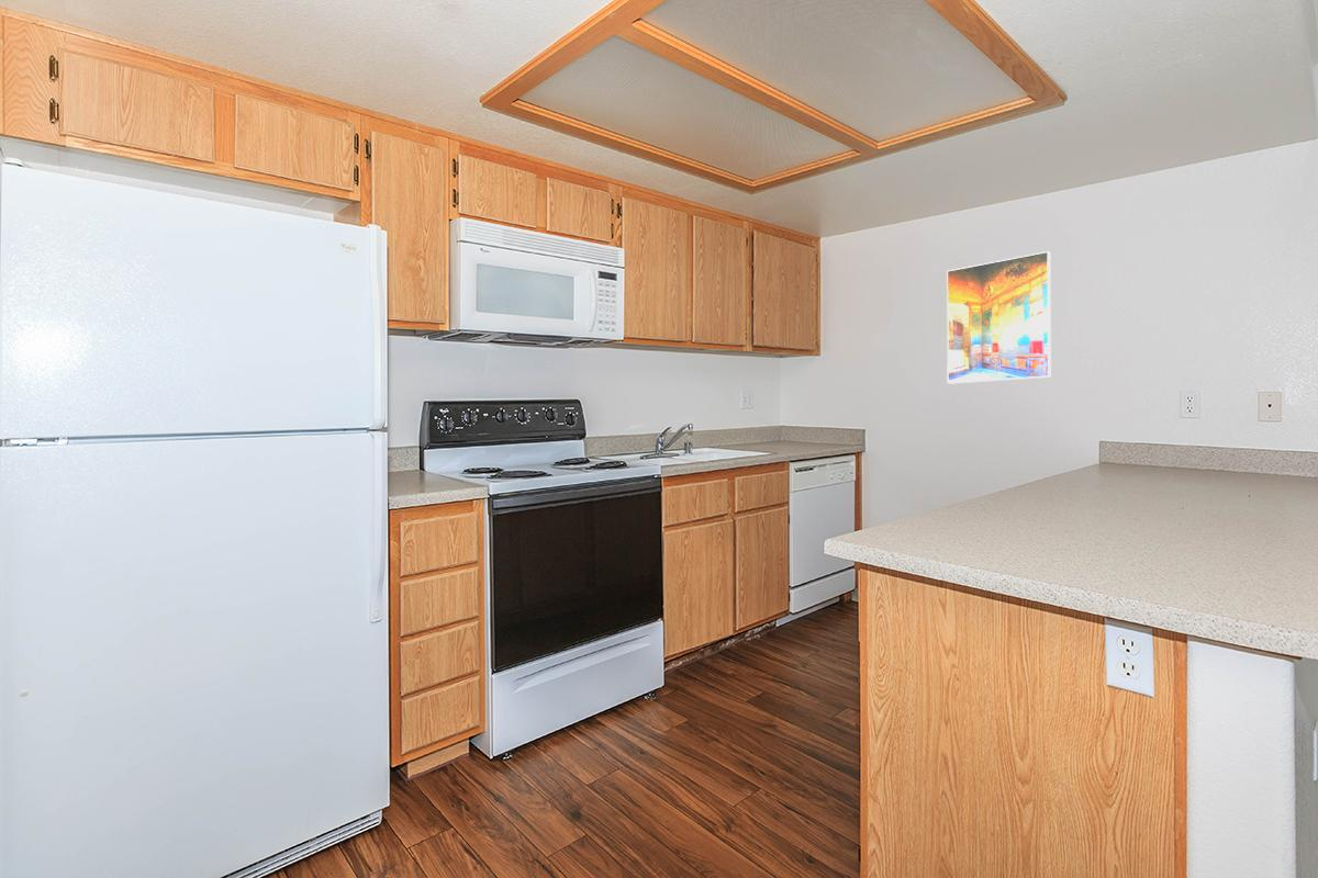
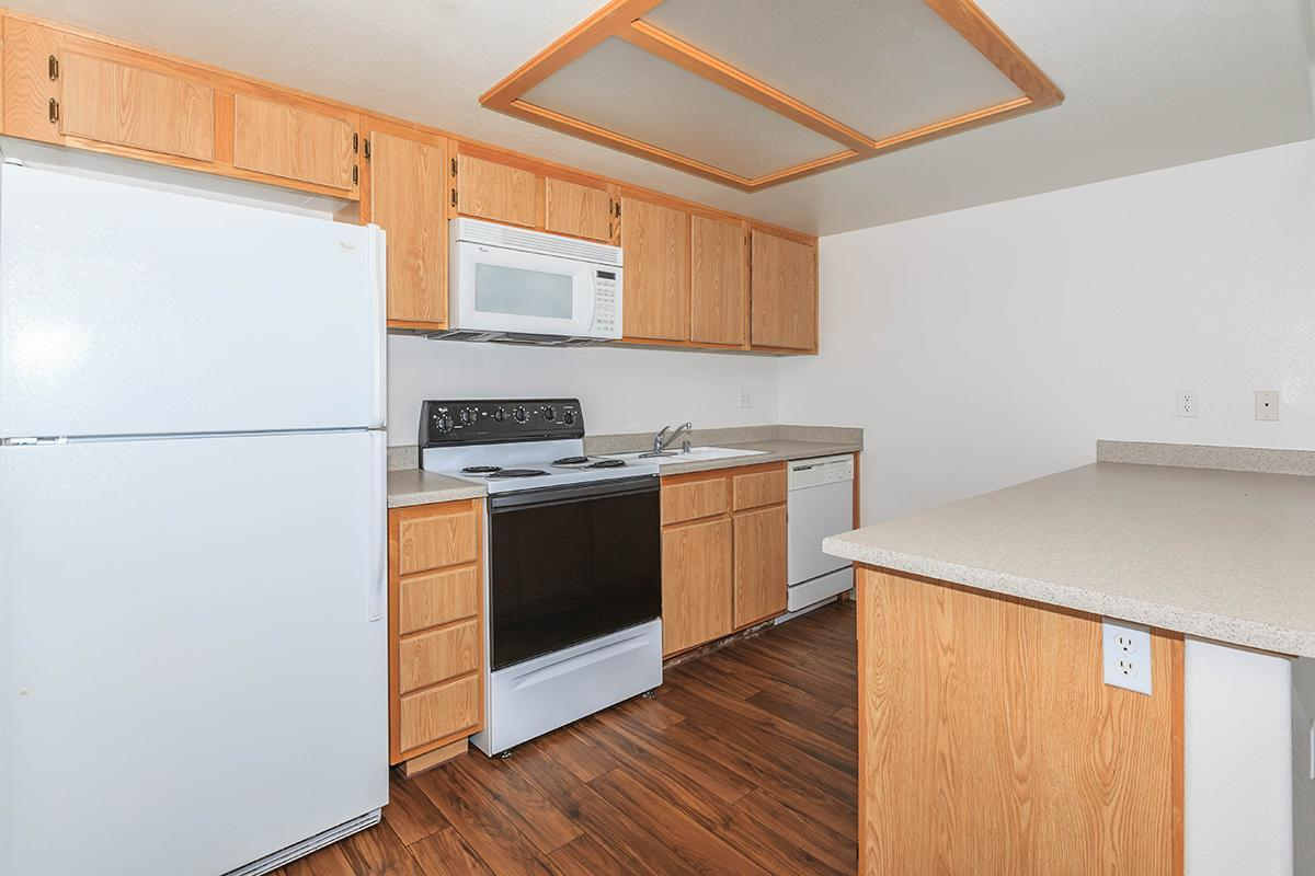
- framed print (996, 320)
